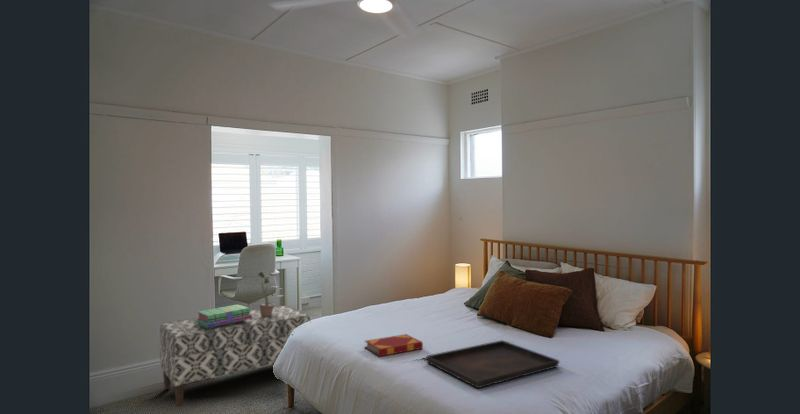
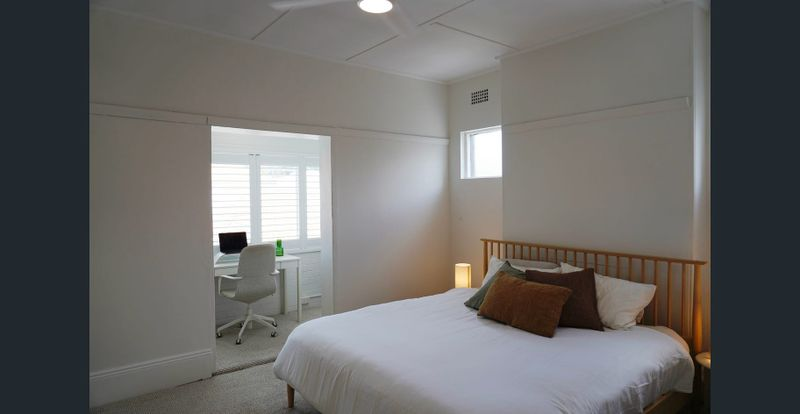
- bench (237, 349)
- serving tray (491, 361)
- stack of books (224, 316)
- hardback book (393, 344)
- potted plant (264, 293)
